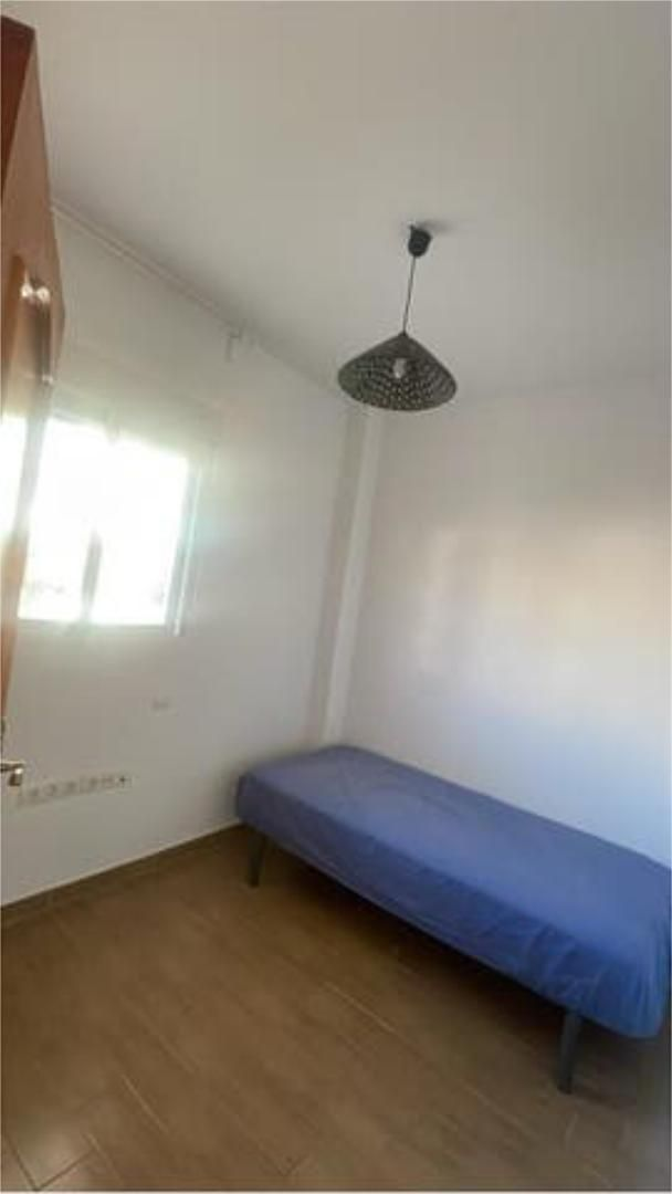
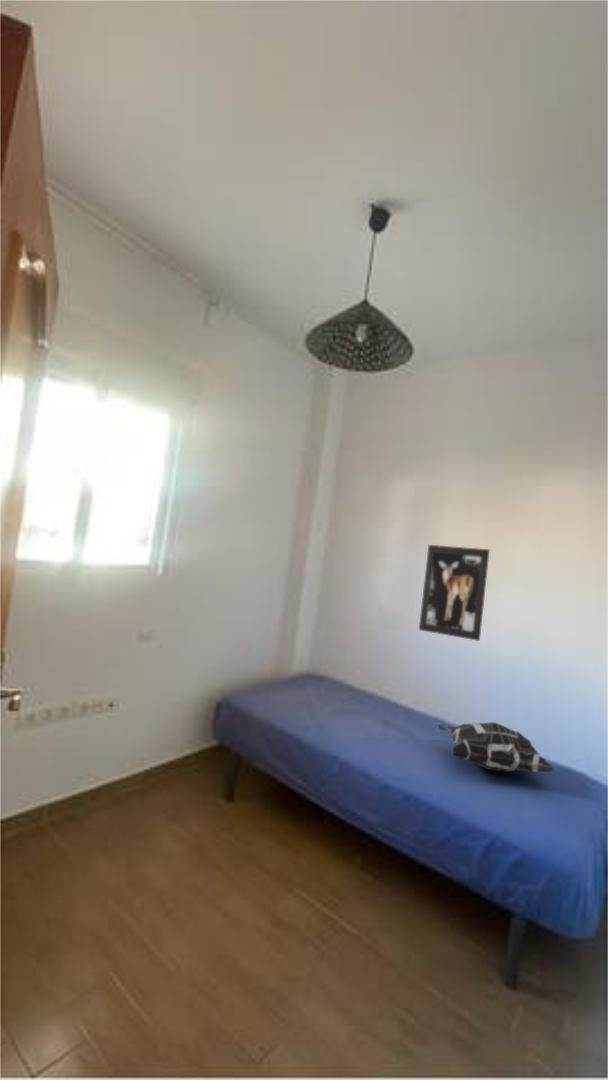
+ decorative pillow (490, 745)
+ wall art (453, 591)
